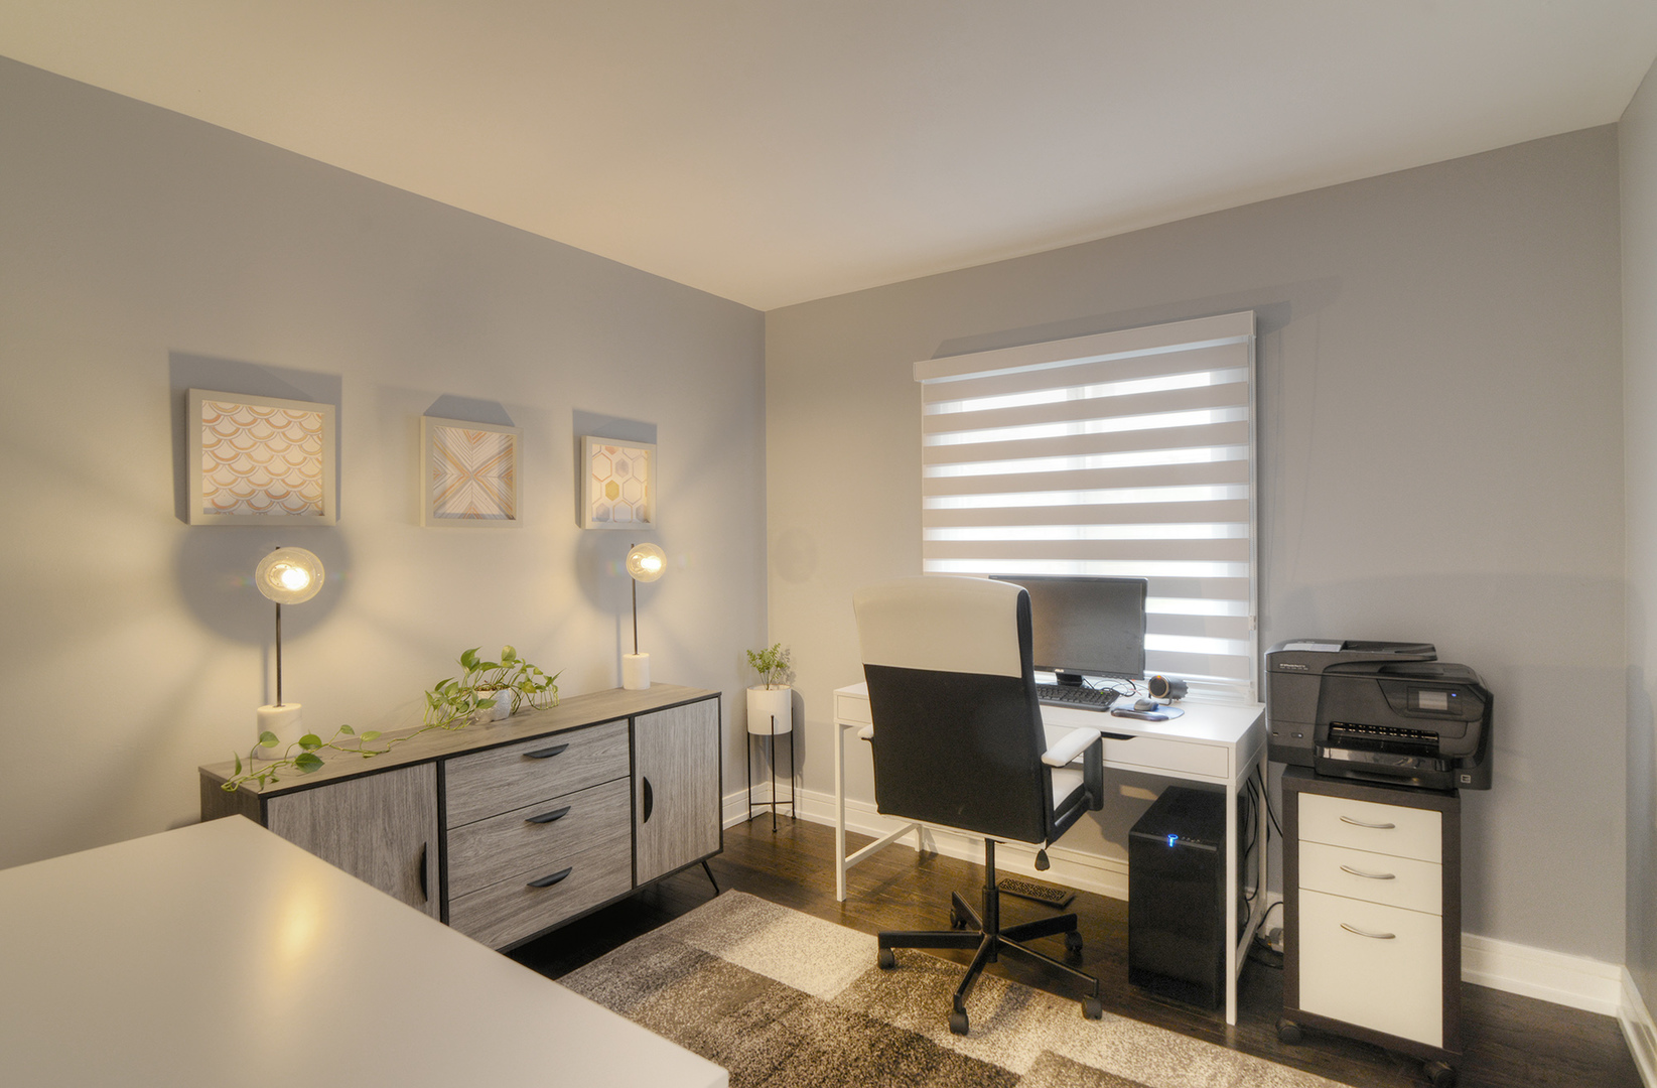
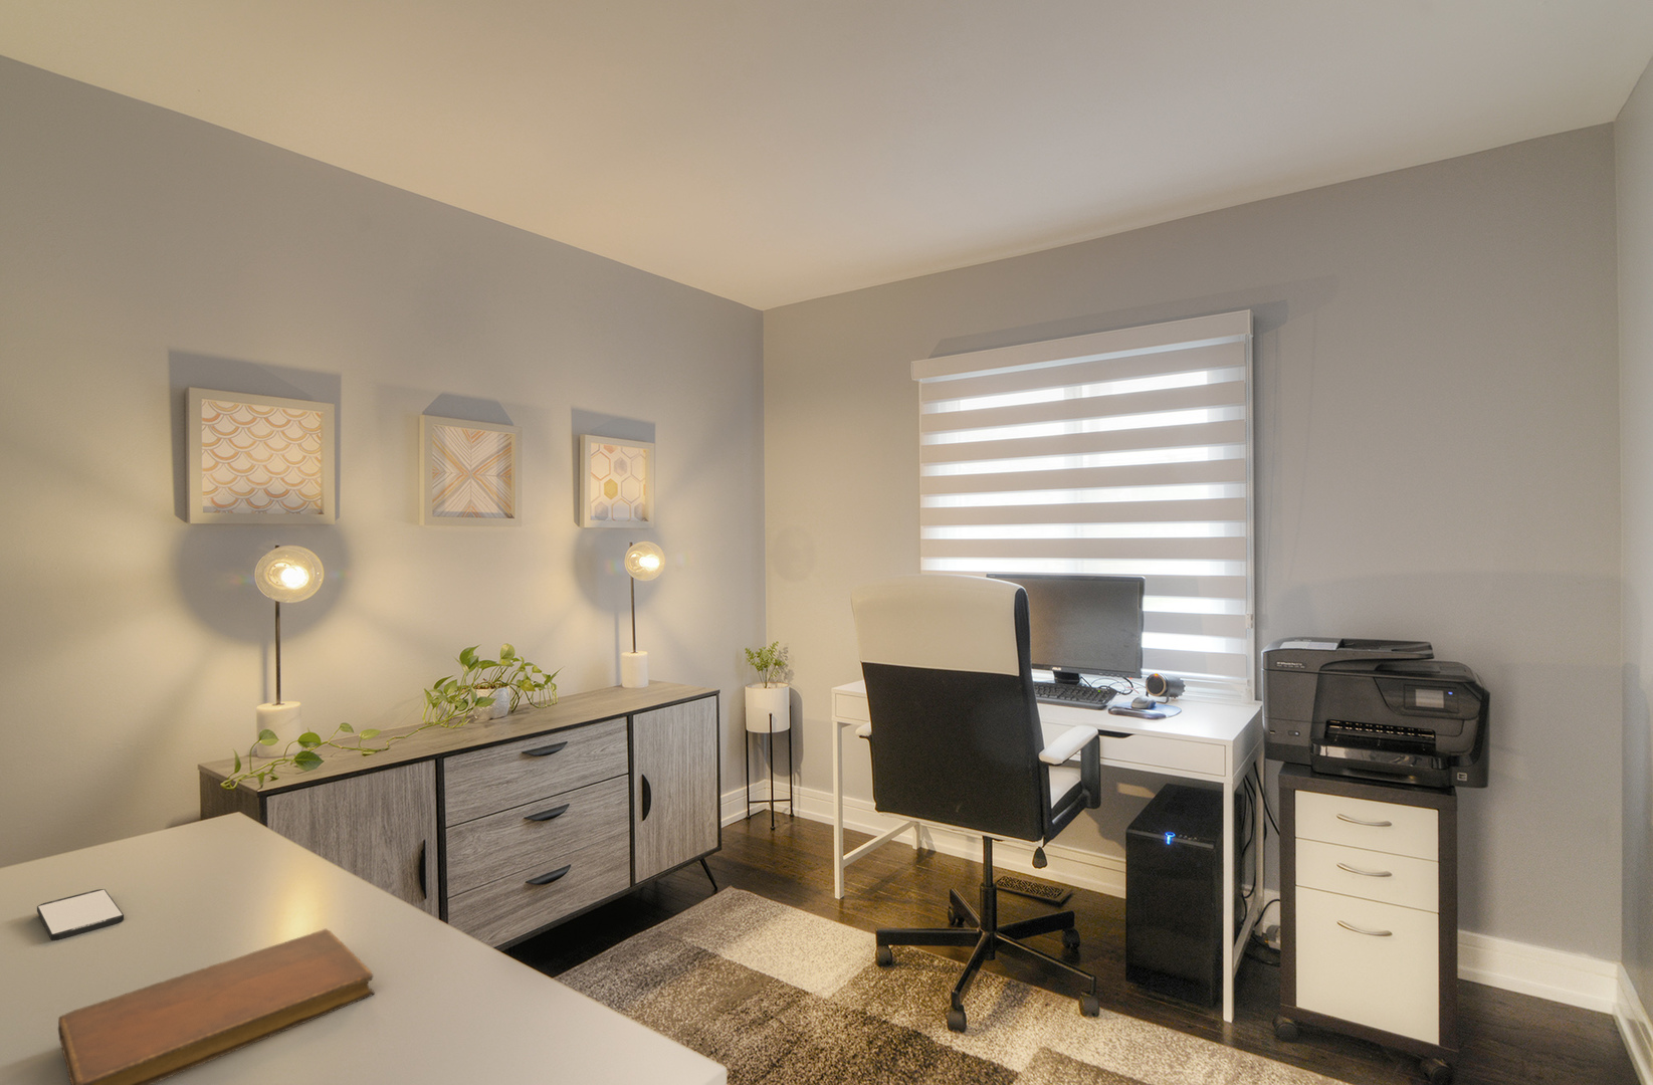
+ smartphone (80, 913)
+ notebook (223, 1004)
